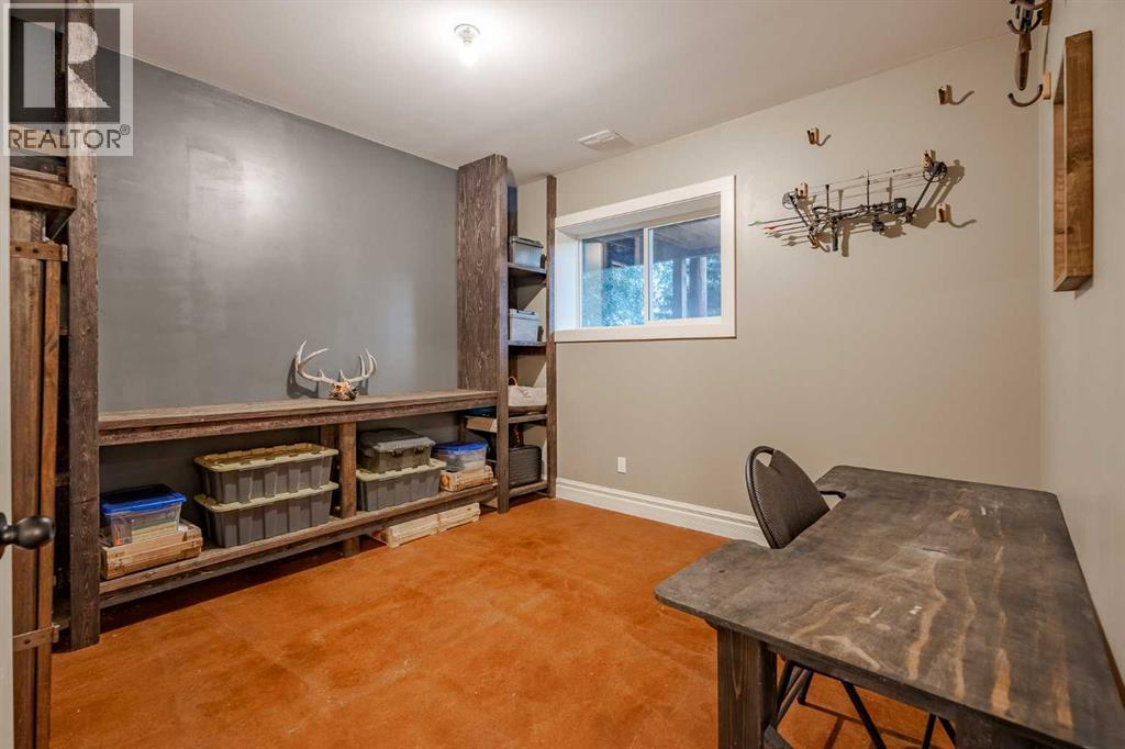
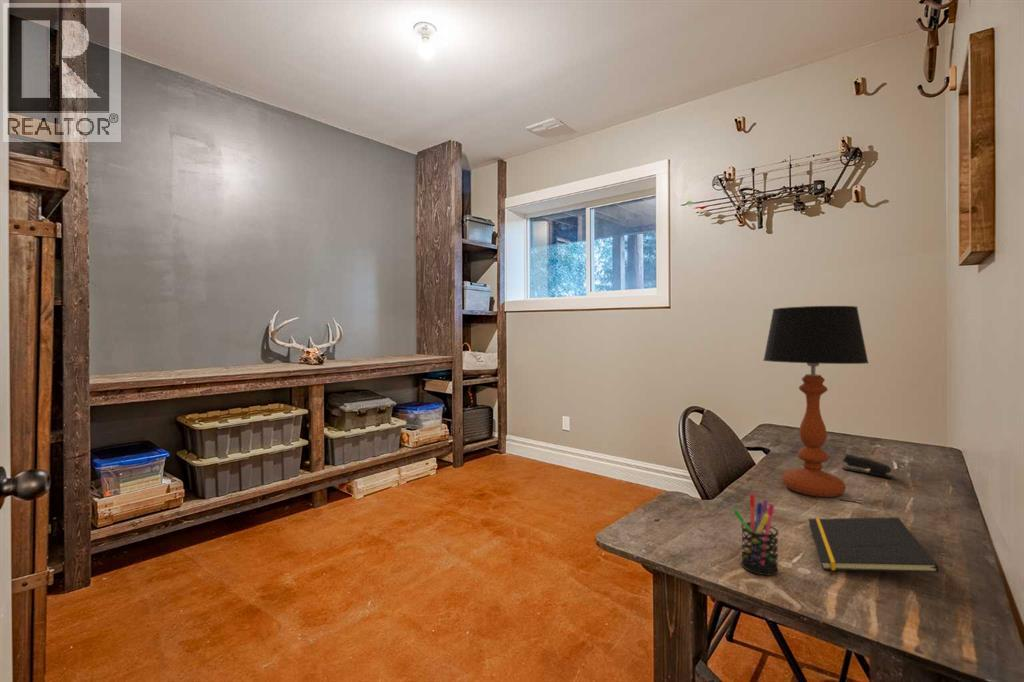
+ pen holder (754, 532)
+ stapler (867, 465)
+ table lamp (813, 399)
+ notepad (863, 541)
